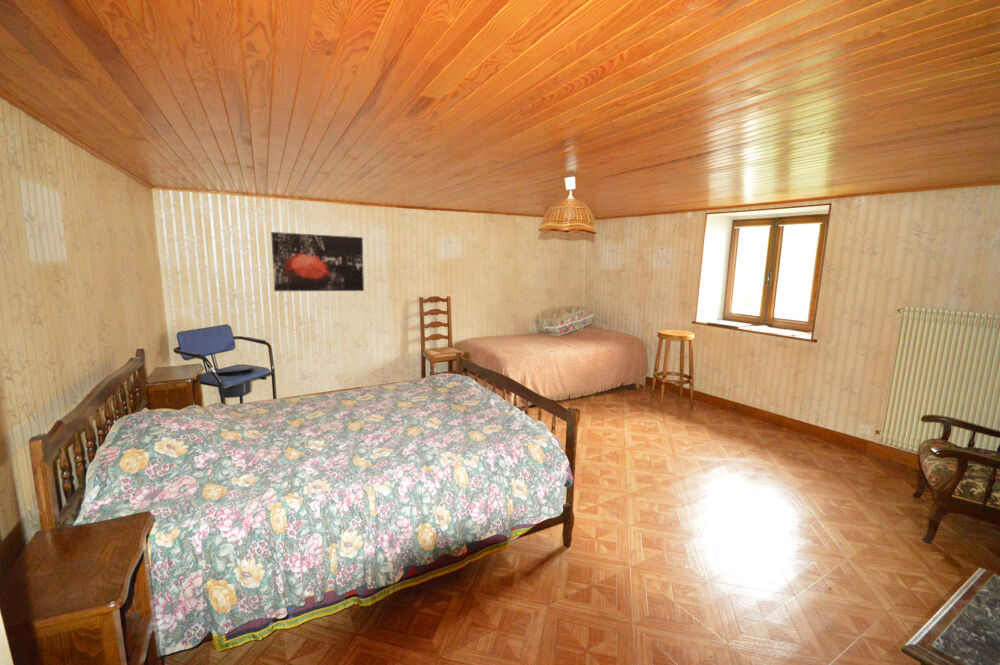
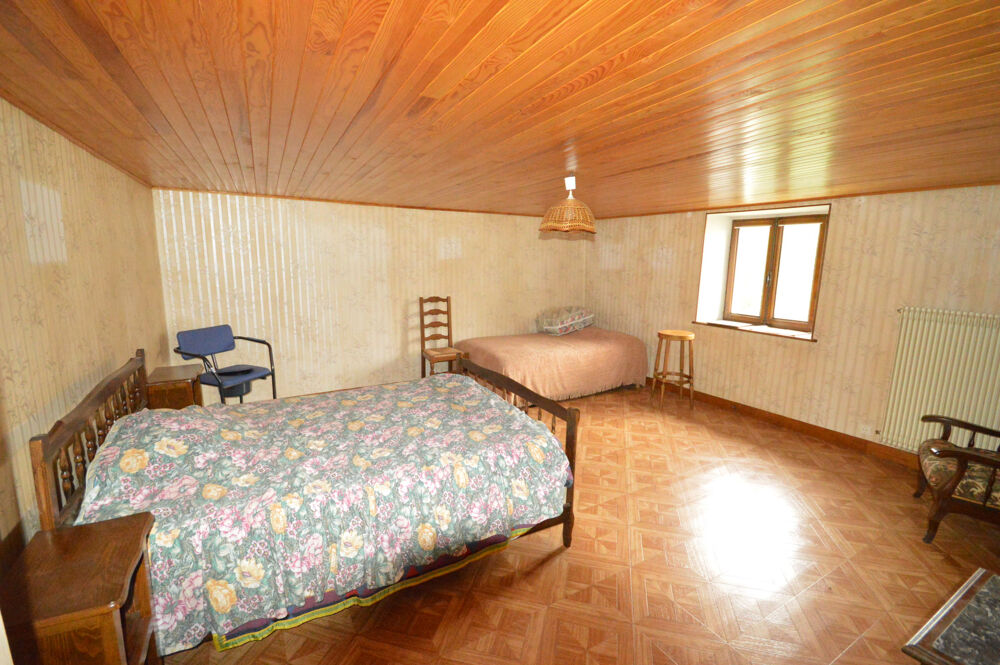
- wall art (320, 263)
